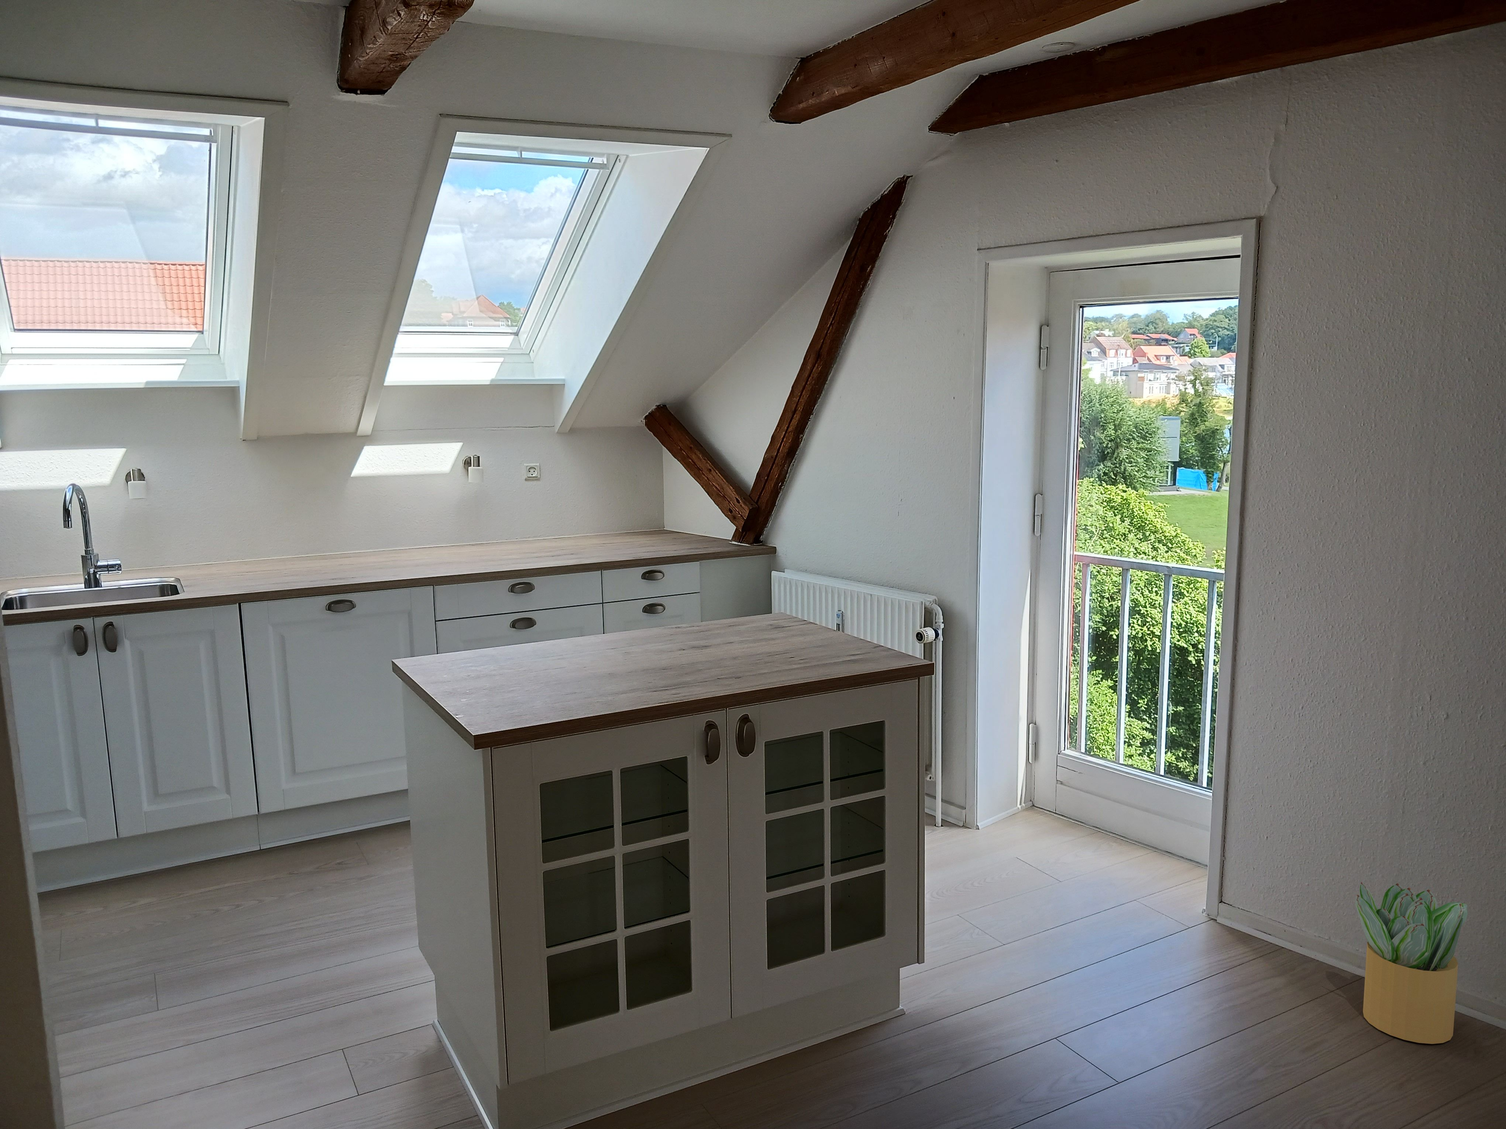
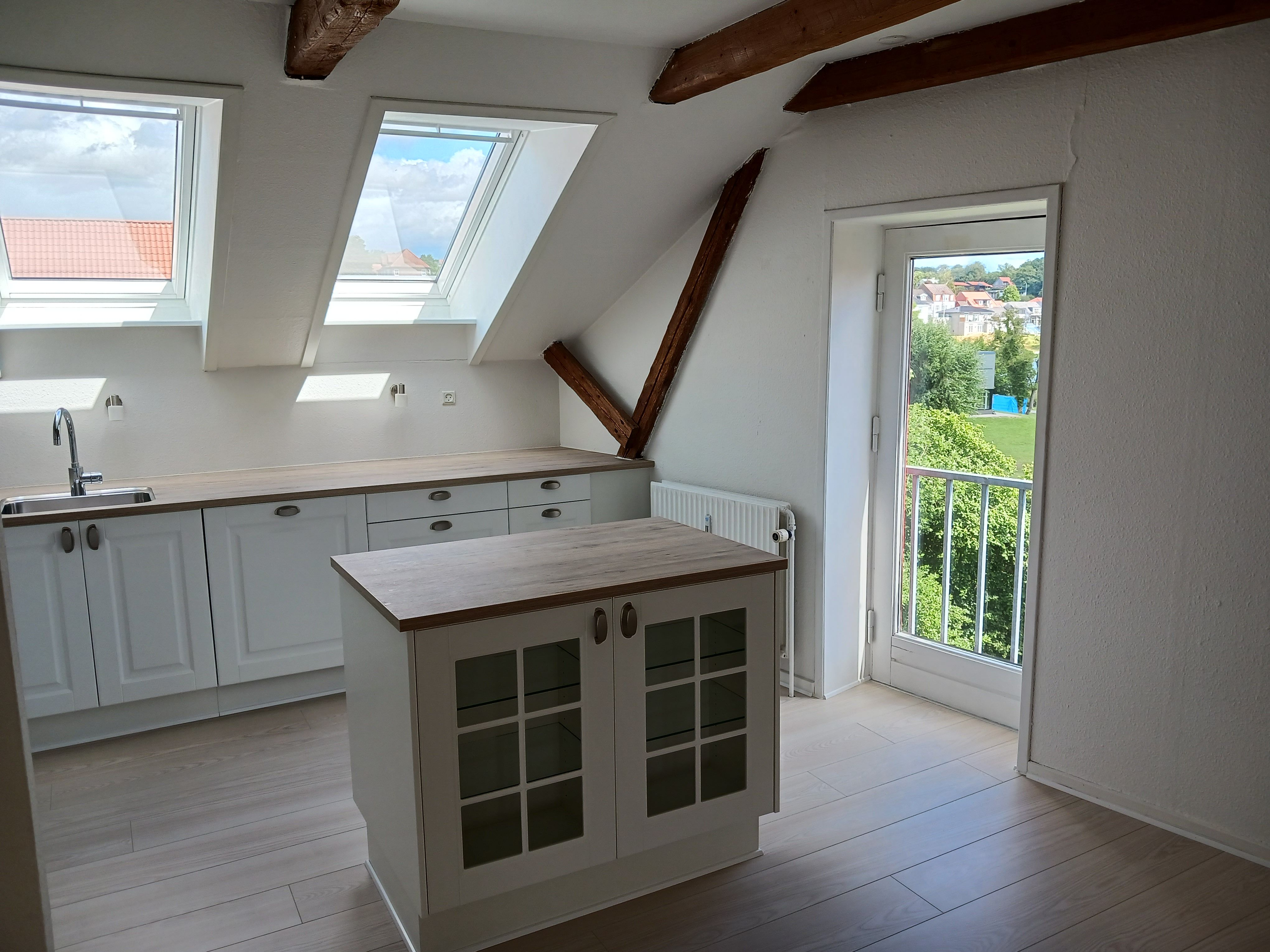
- potted plant (1405, 958)
